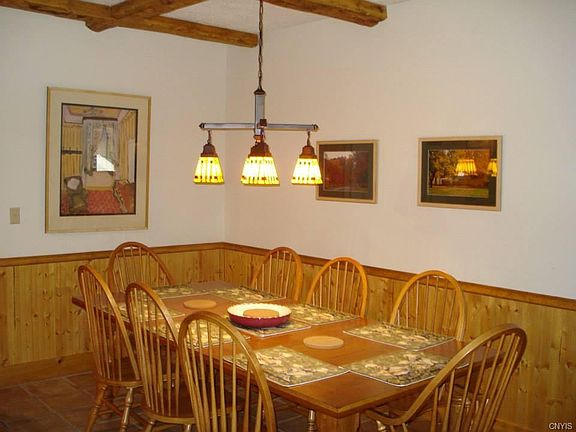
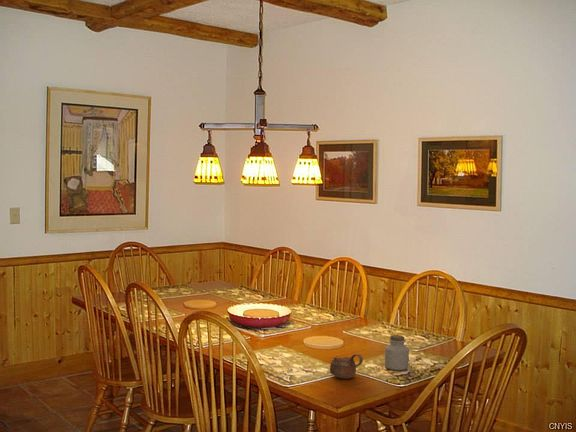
+ jar (396, 351)
+ cup (344, 365)
